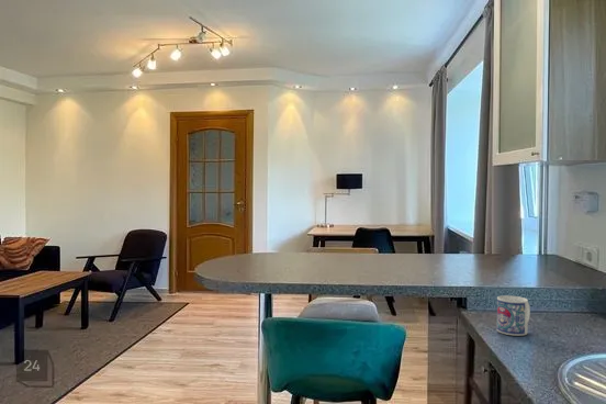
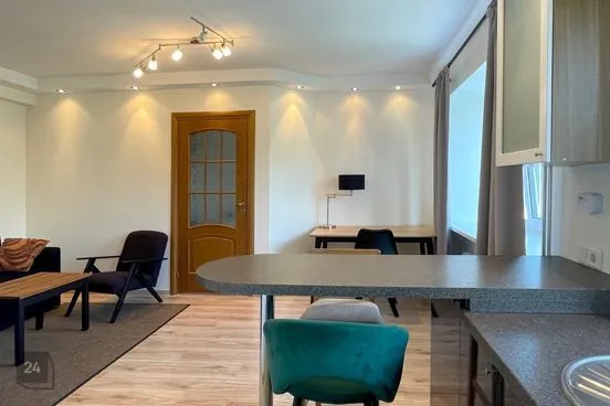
- mug (515, 314)
